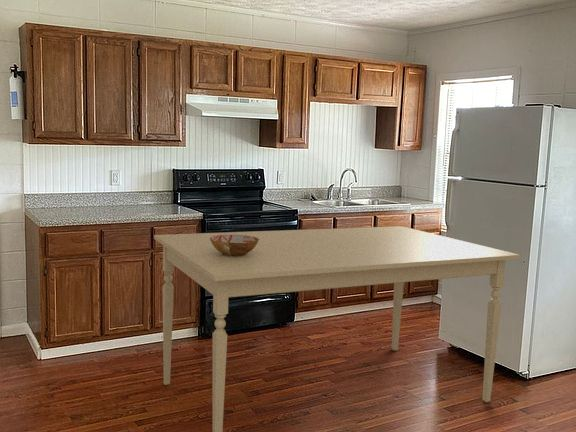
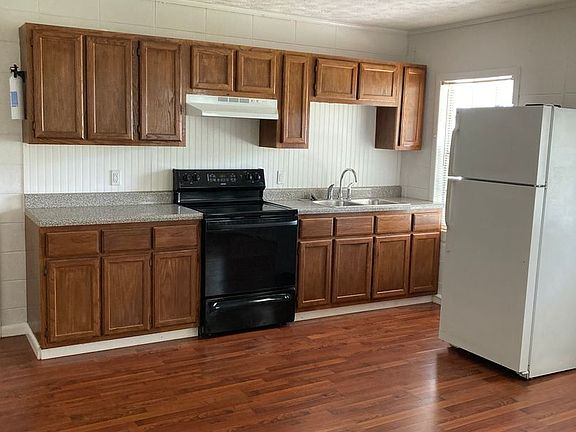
- dining table (328, 288)
- bowl (234, 245)
